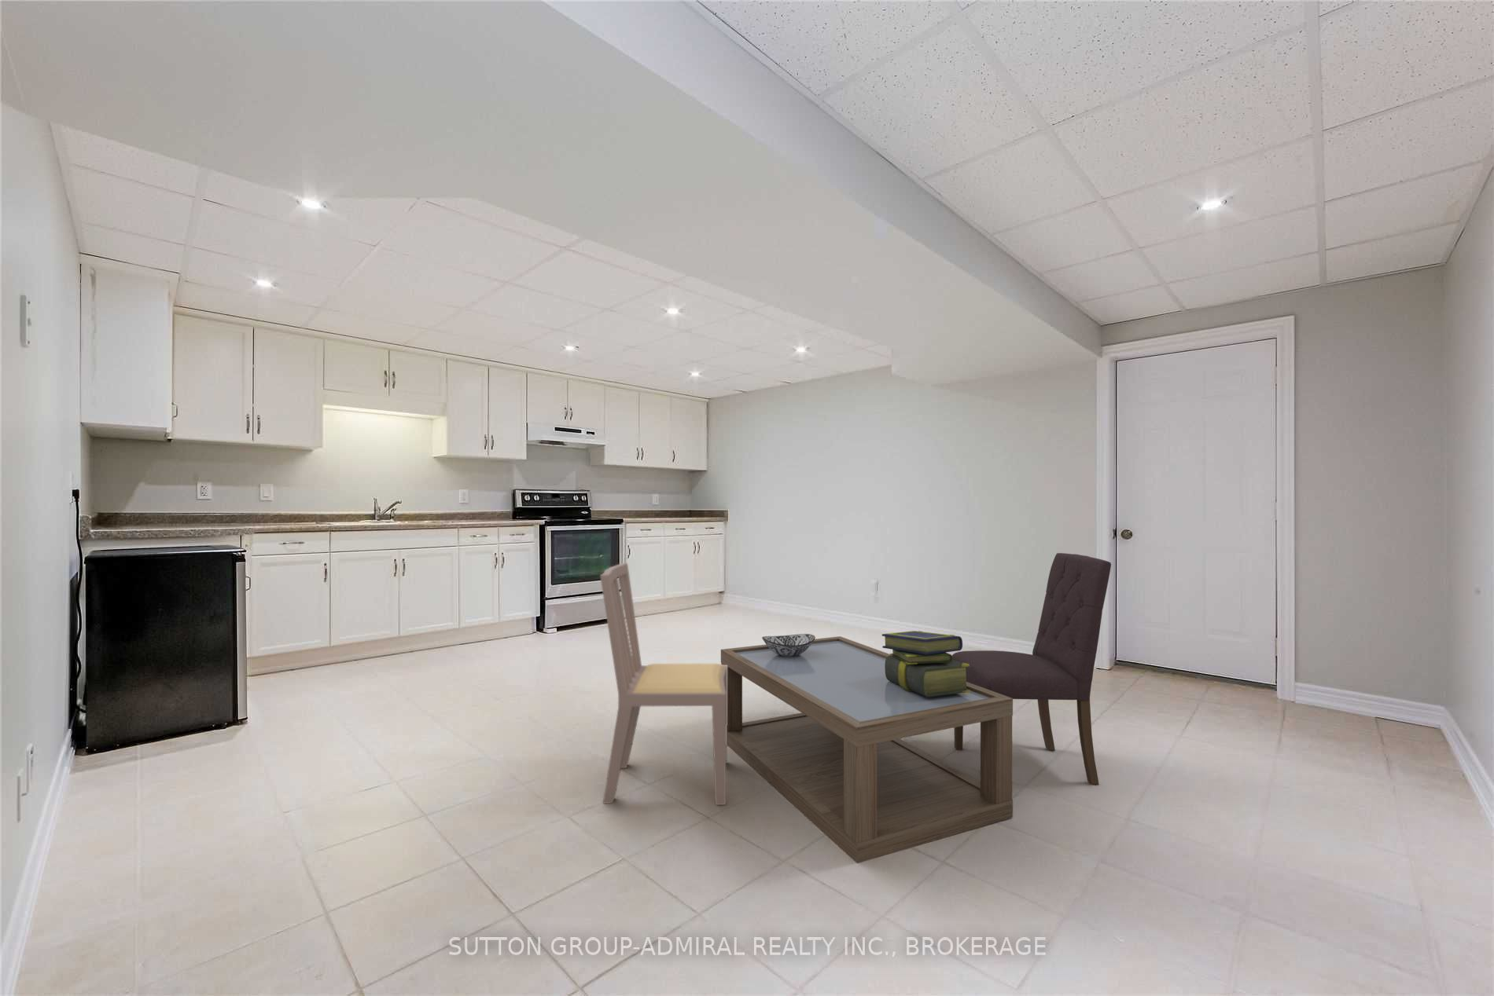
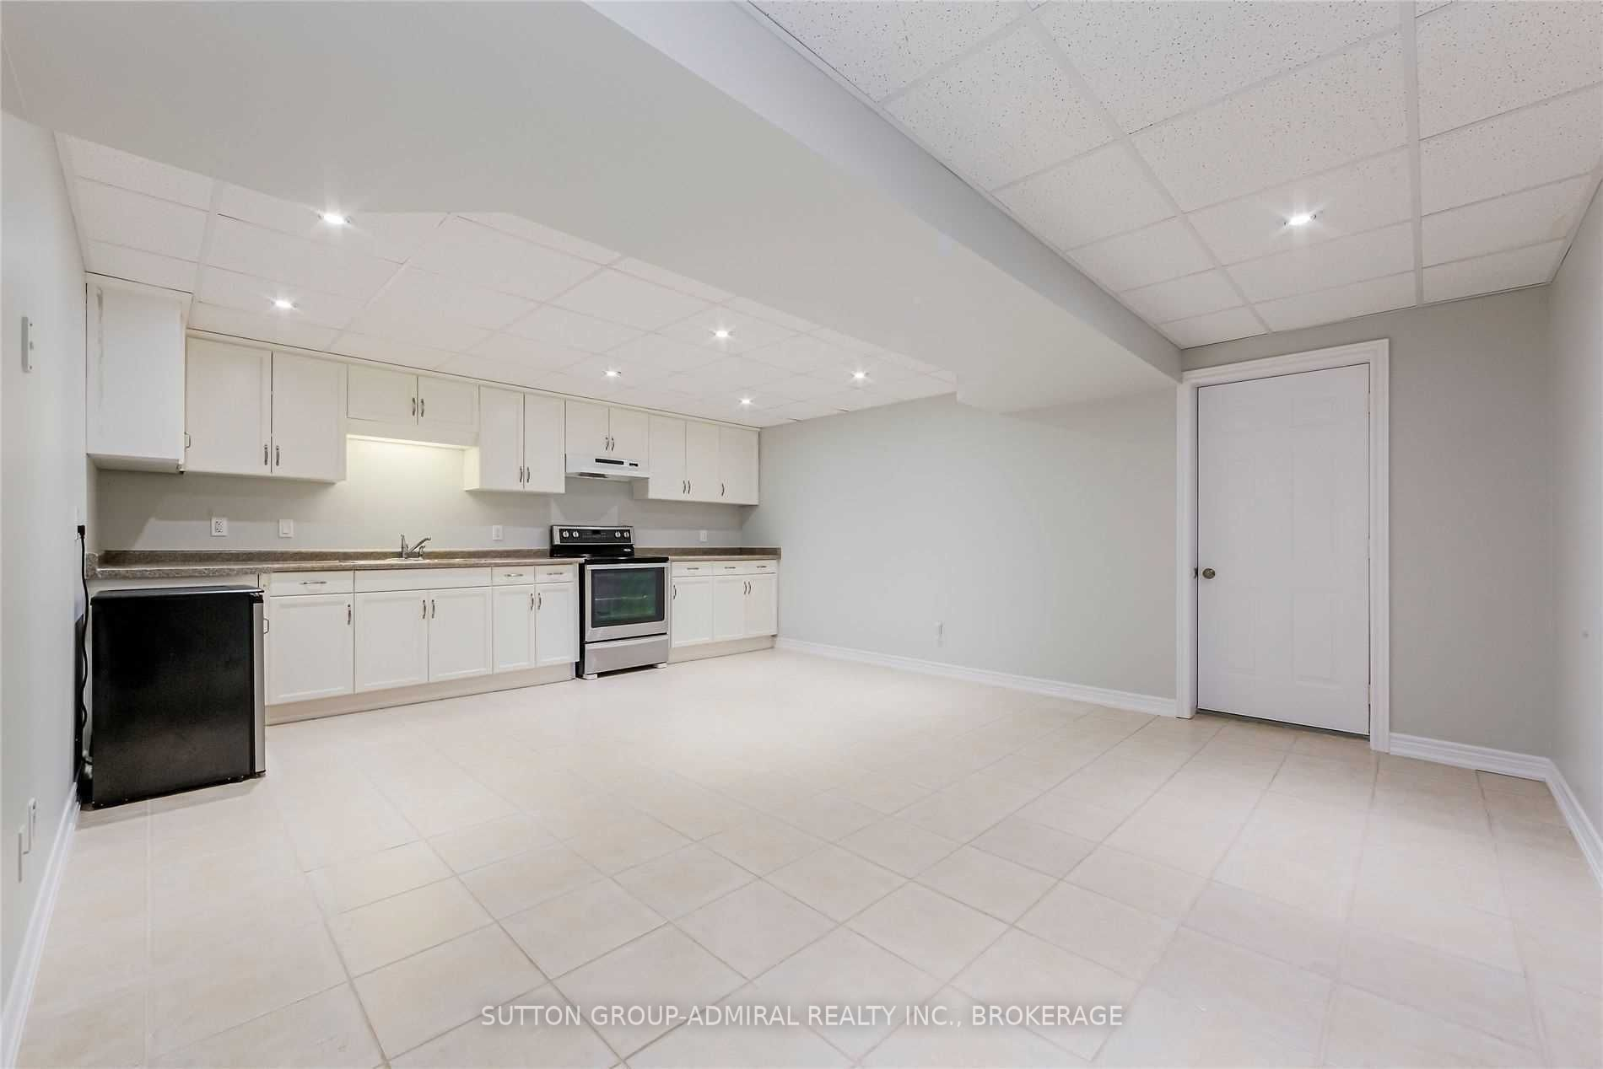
- stack of books (921, 656)
- decorative bowl (788, 643)
- coffee table (847, 721)
- dining chair (666, 675)
- dining chair (1026, 660)
